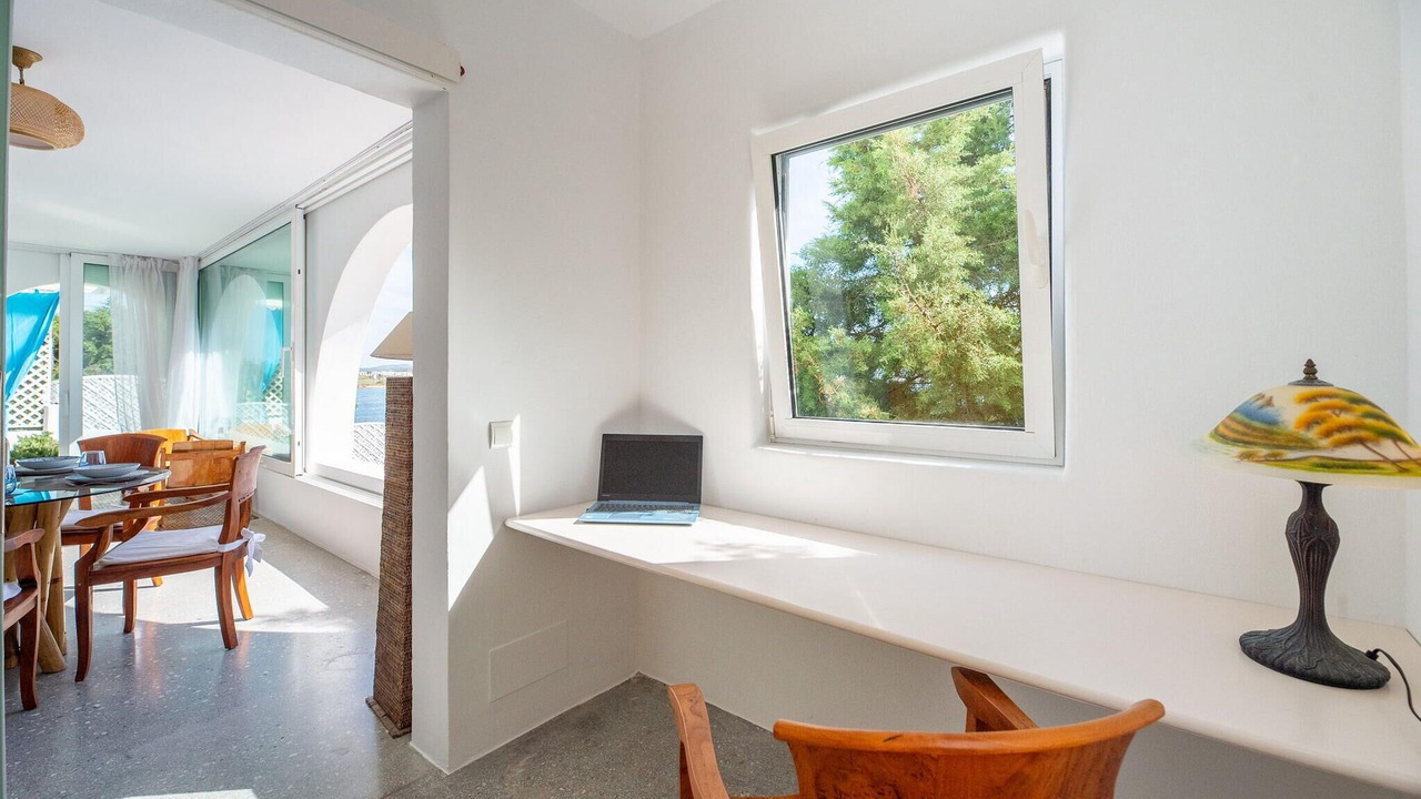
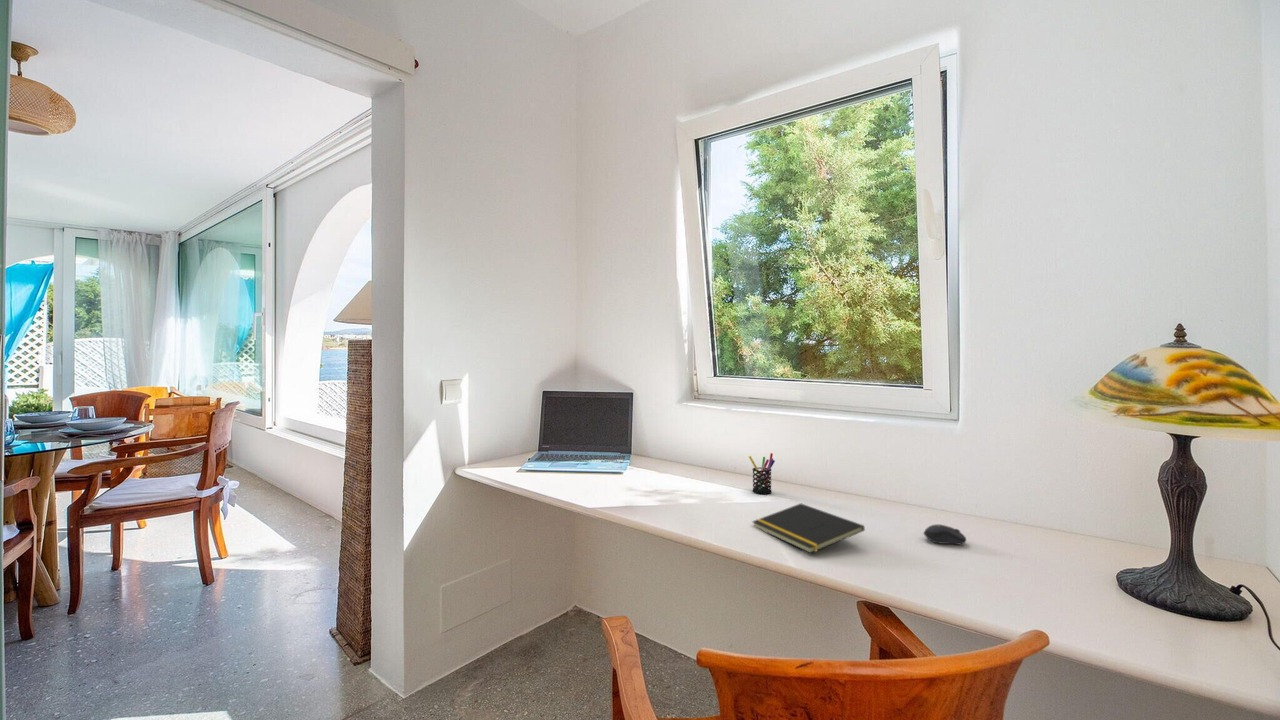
+ notepad (805, 525)
+ pen holder (763, 471)
+ computer mouse (944, 533)
